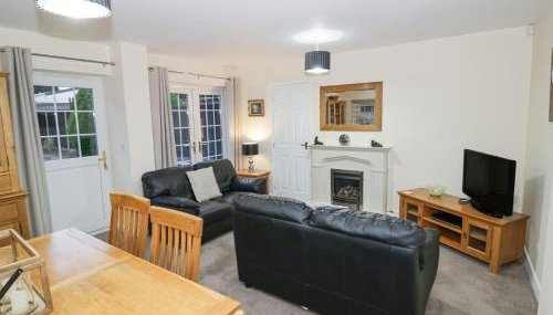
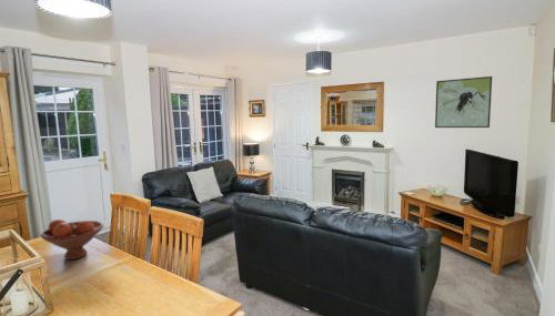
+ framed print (462, 103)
+ fruit bowl (73, 236)
